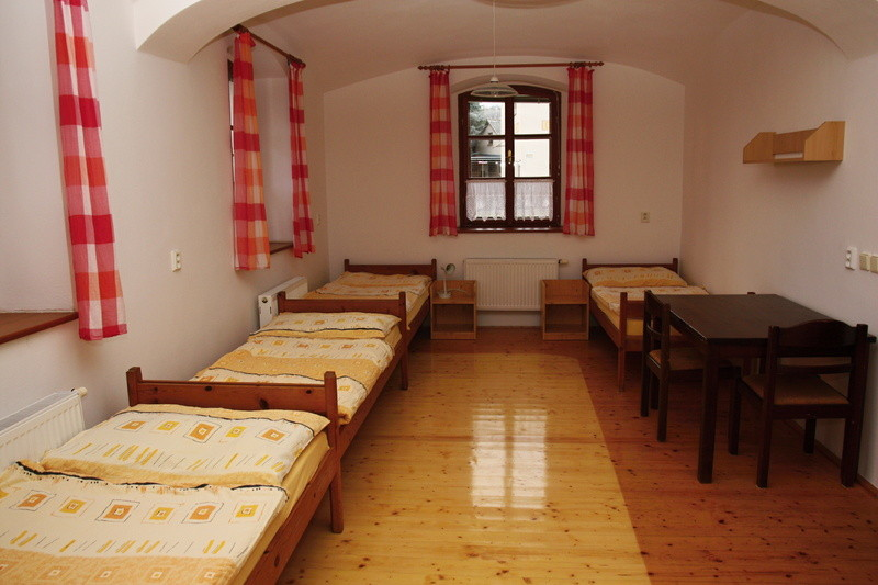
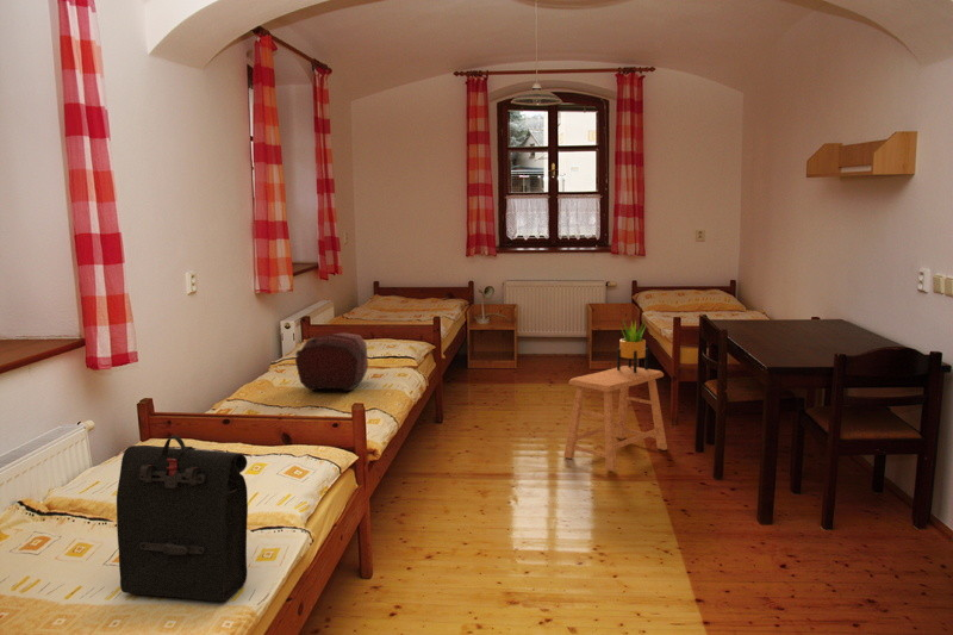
+ backpack (182, 512)
+ potted plant (633, 344)
+ stool (618, 413)
+ backpack (337, 357)
